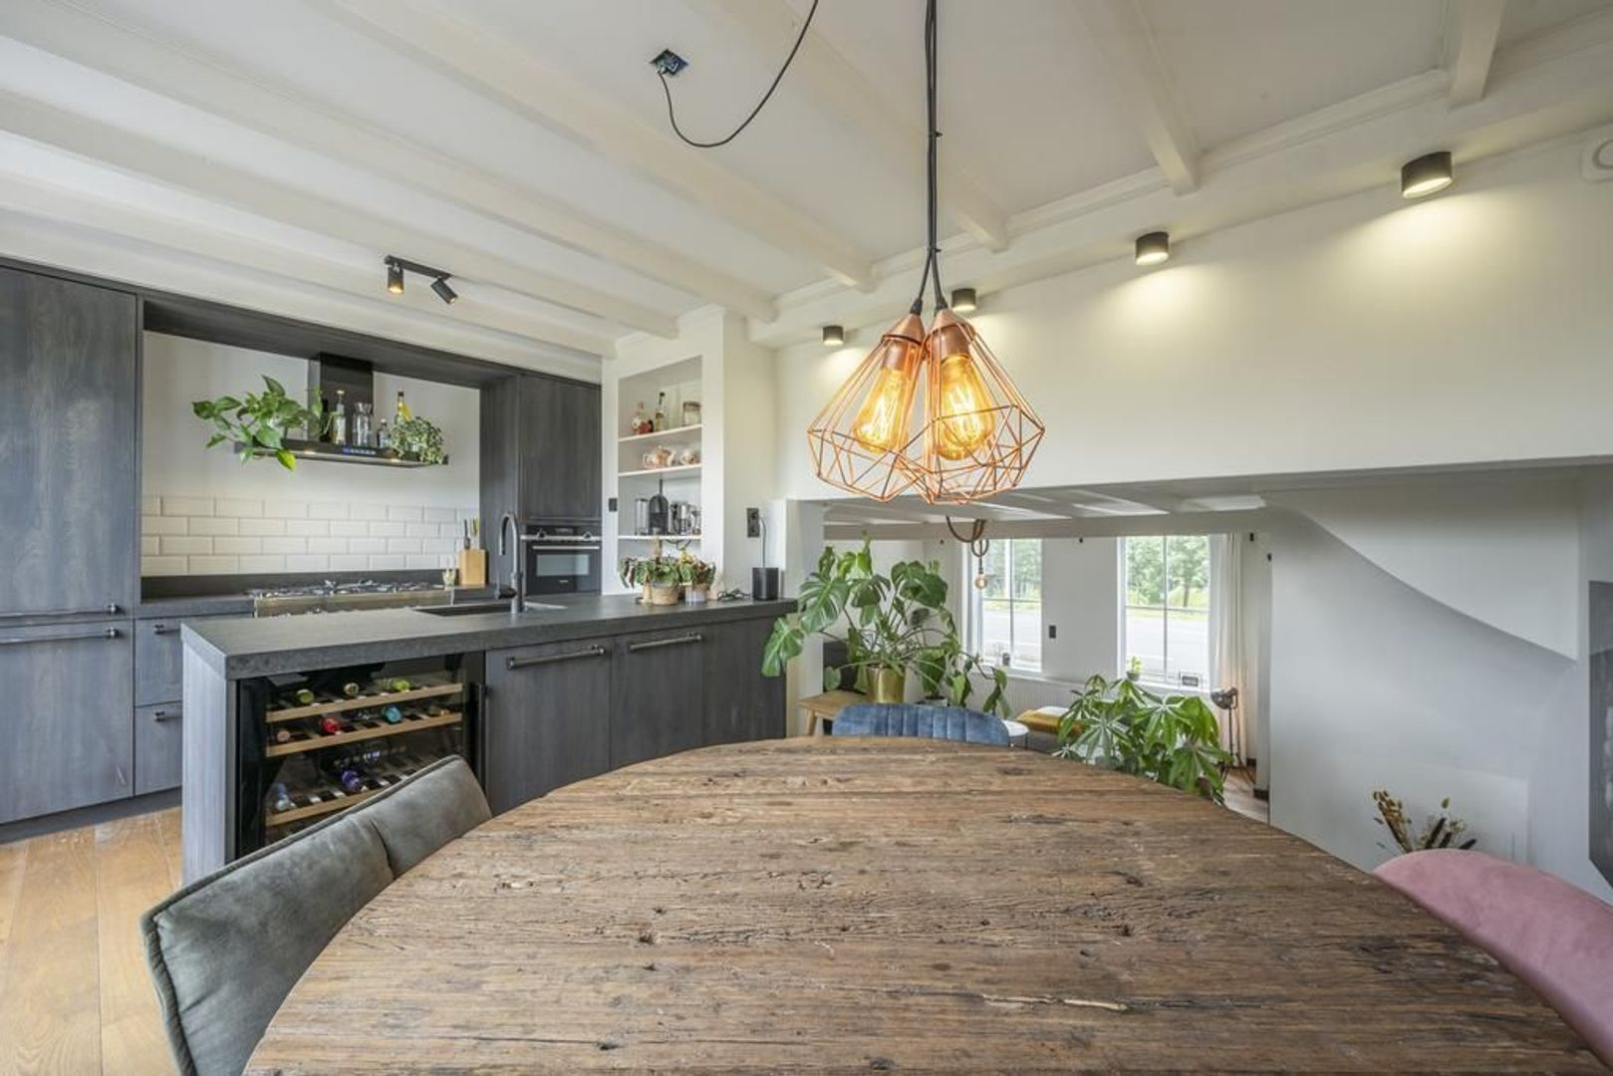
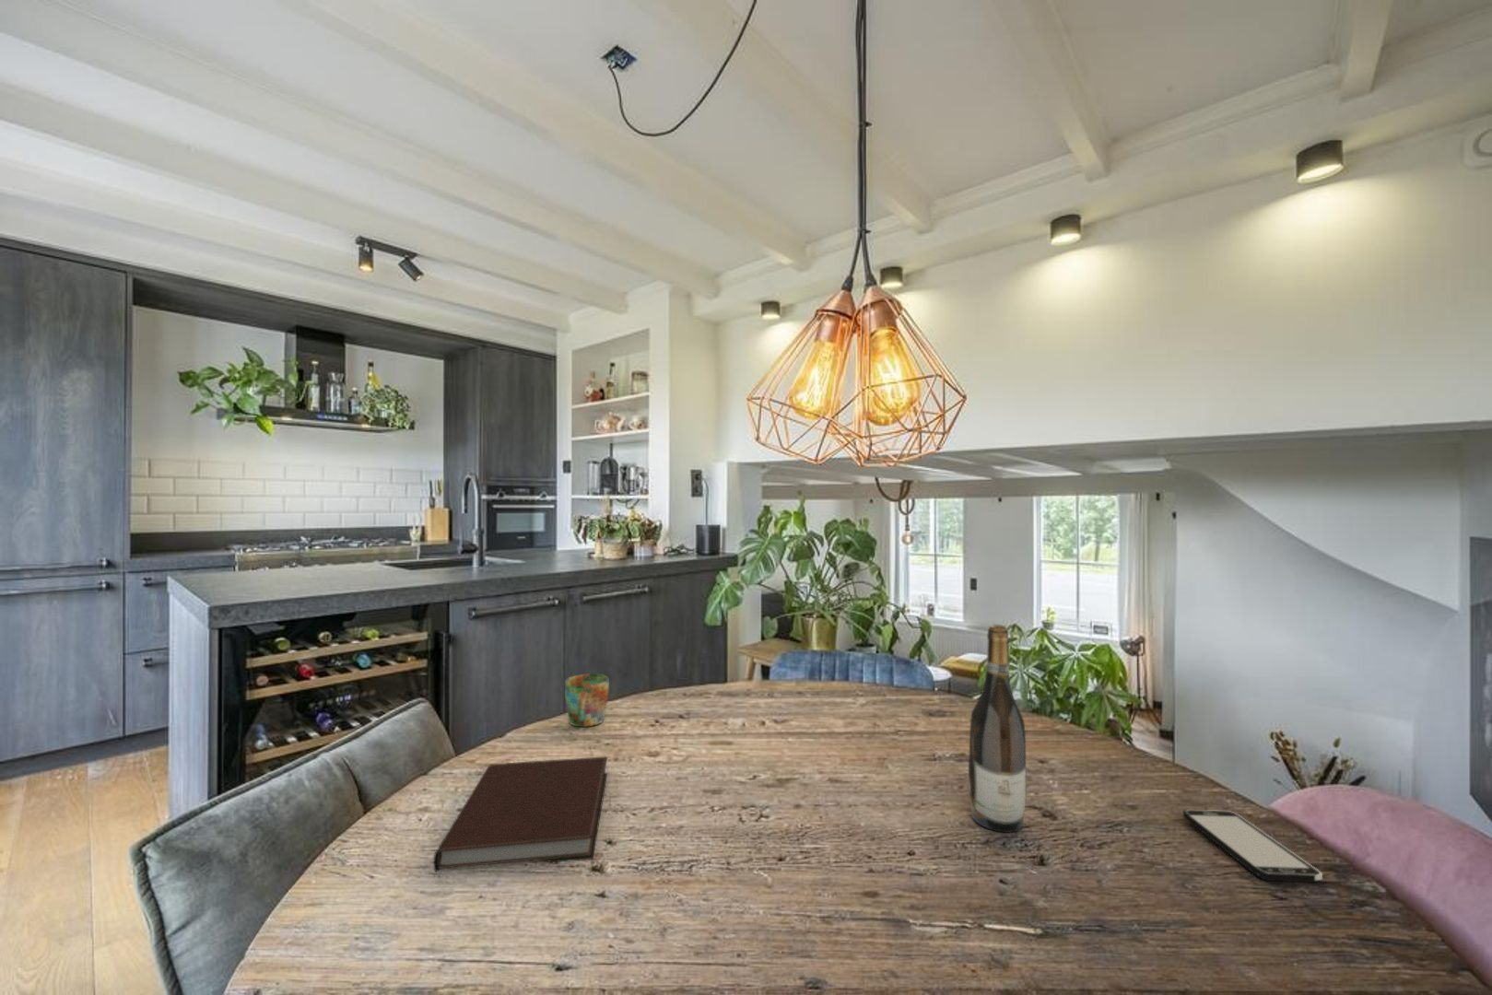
+ notebook (533, 806)
+ wine bottle (998, 722)
+ smartphone (1246, 842)
+ mug (585, 703)
